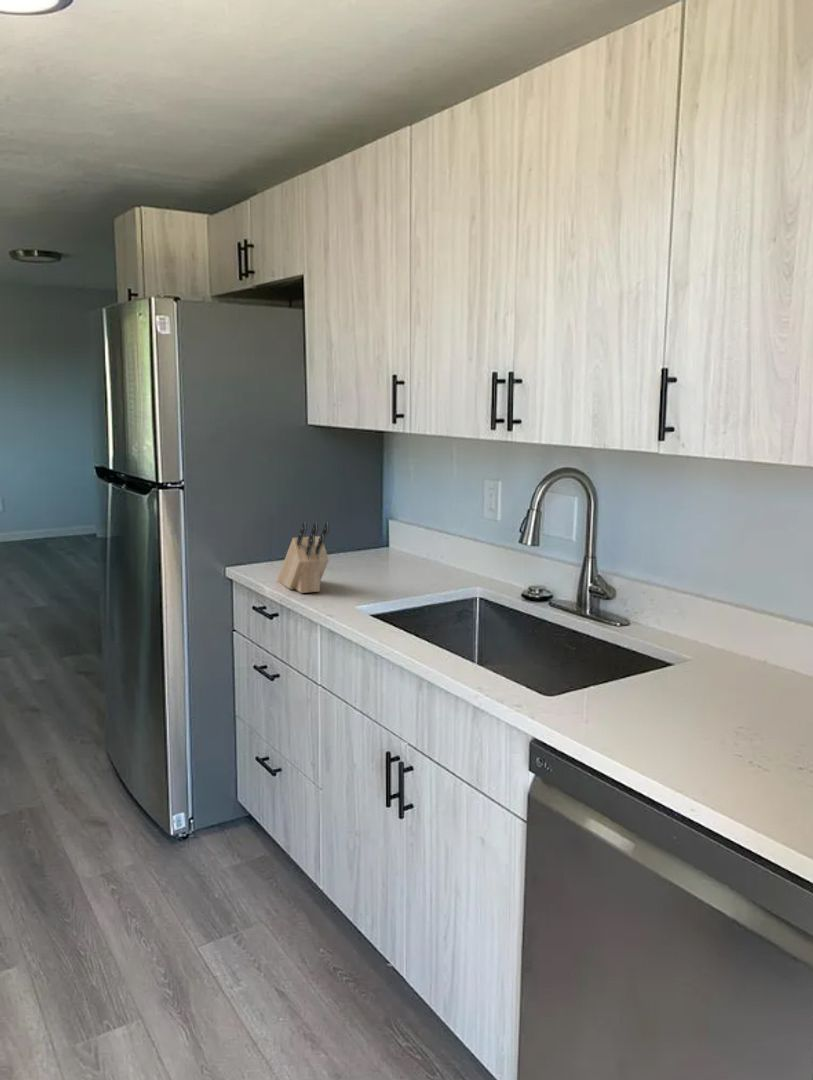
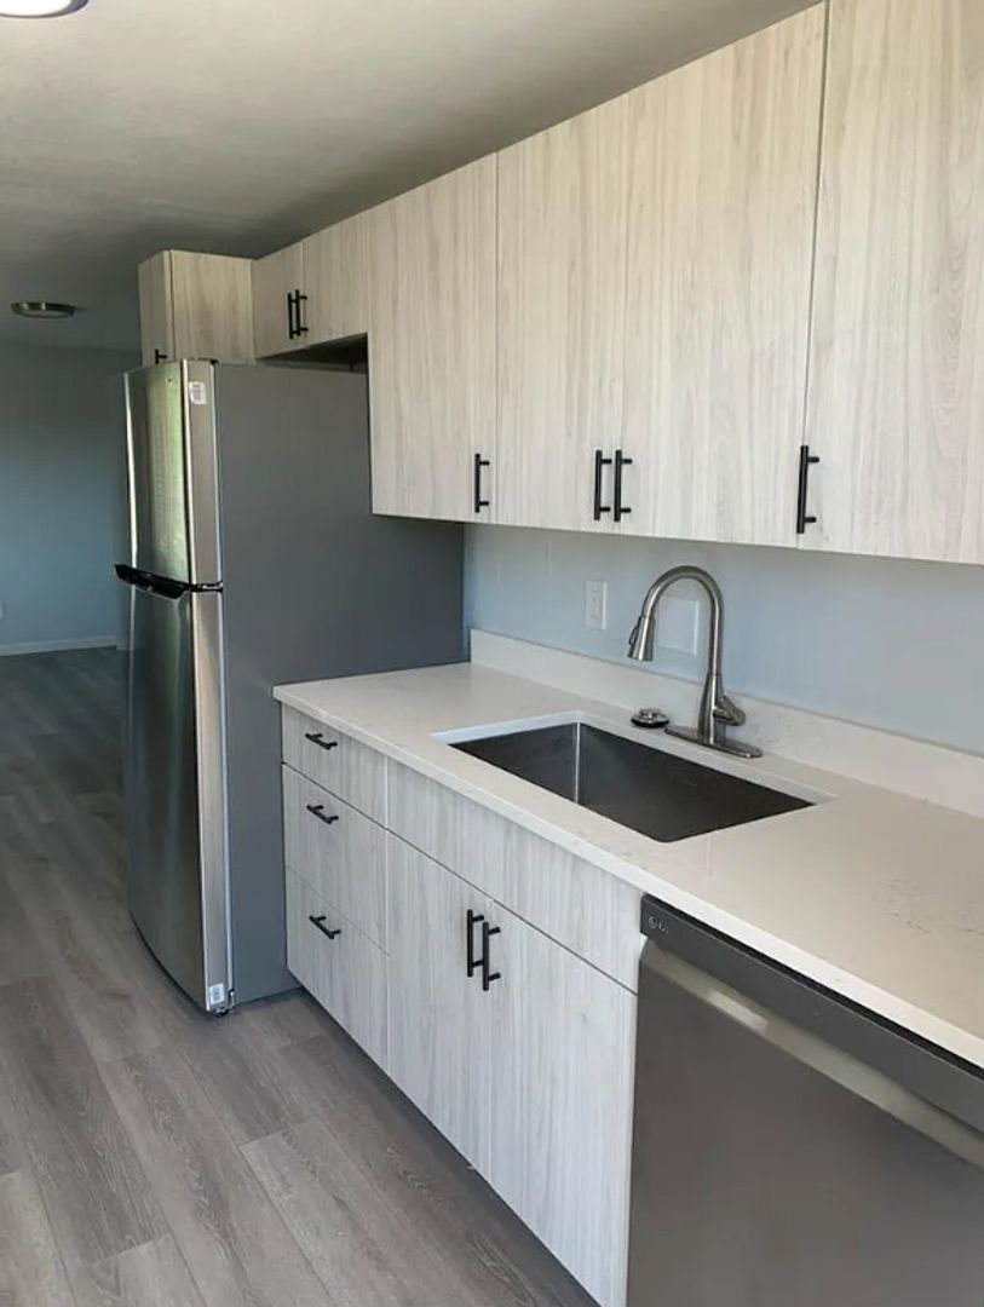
- knife block (304, 553)
